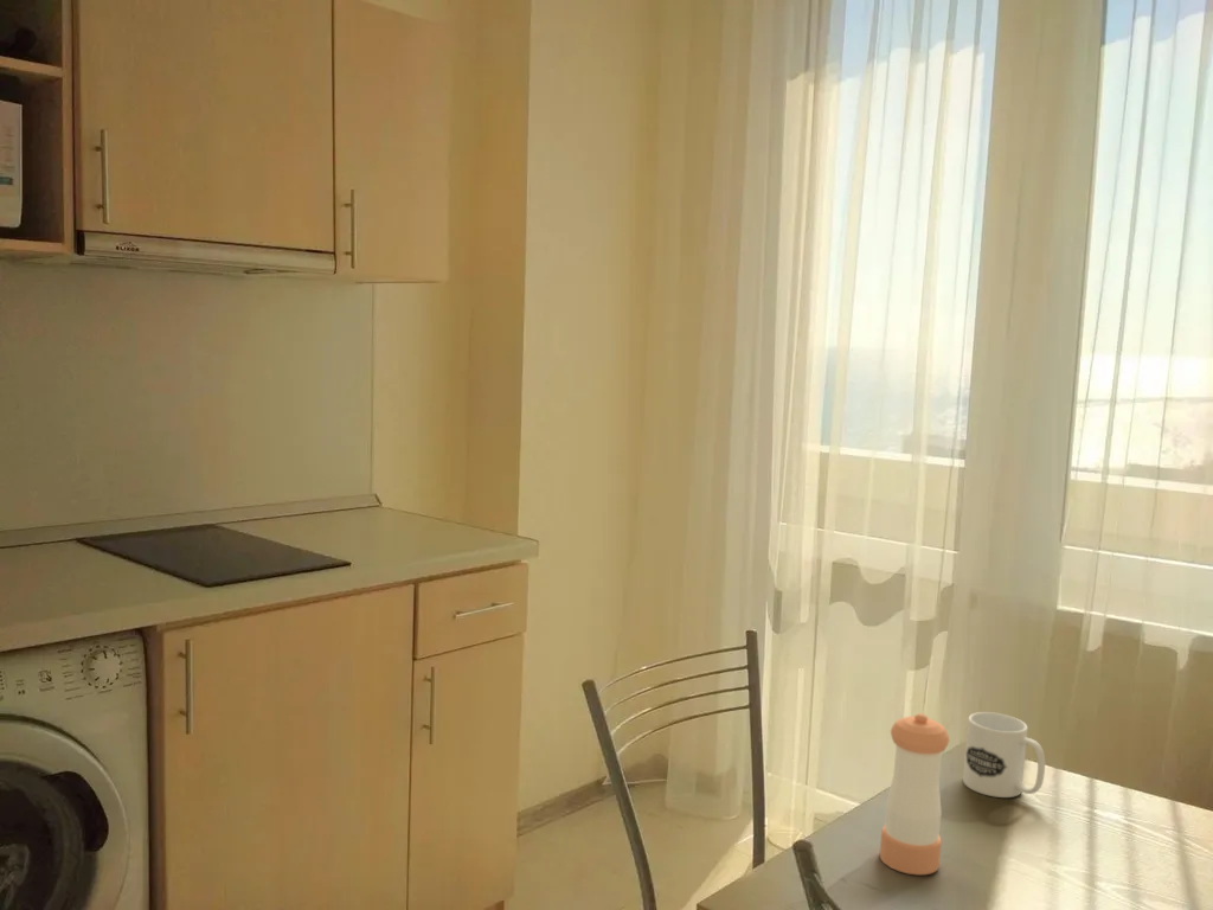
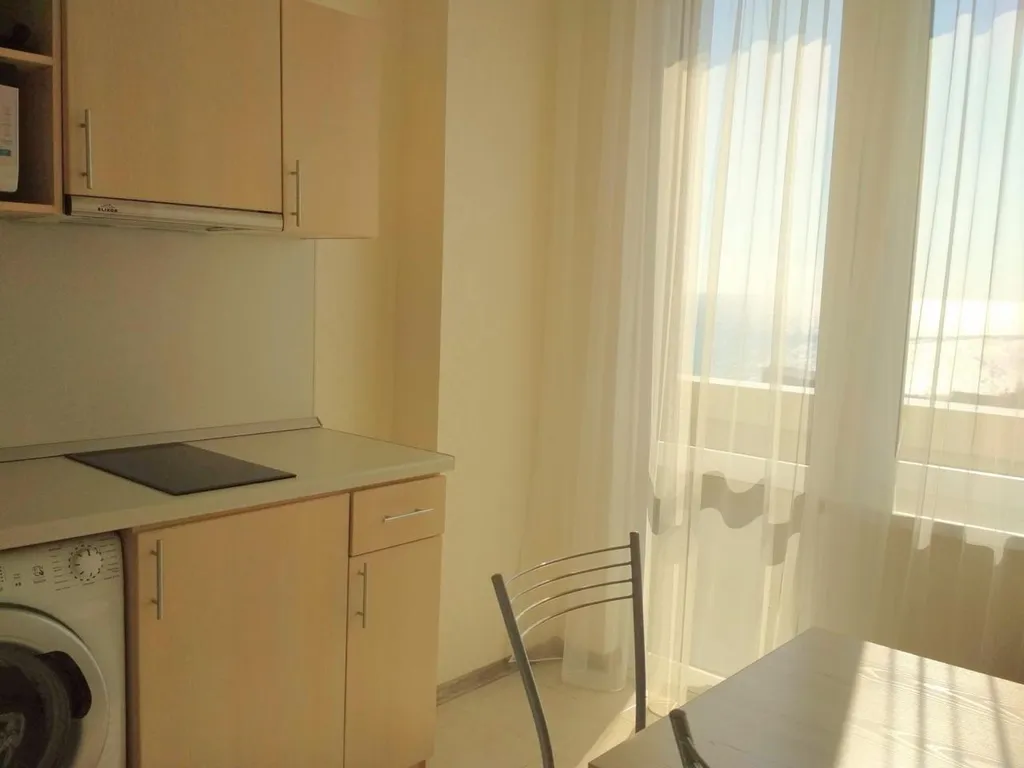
- pepper shaker (914, 788)
- mug (1006, 757)
